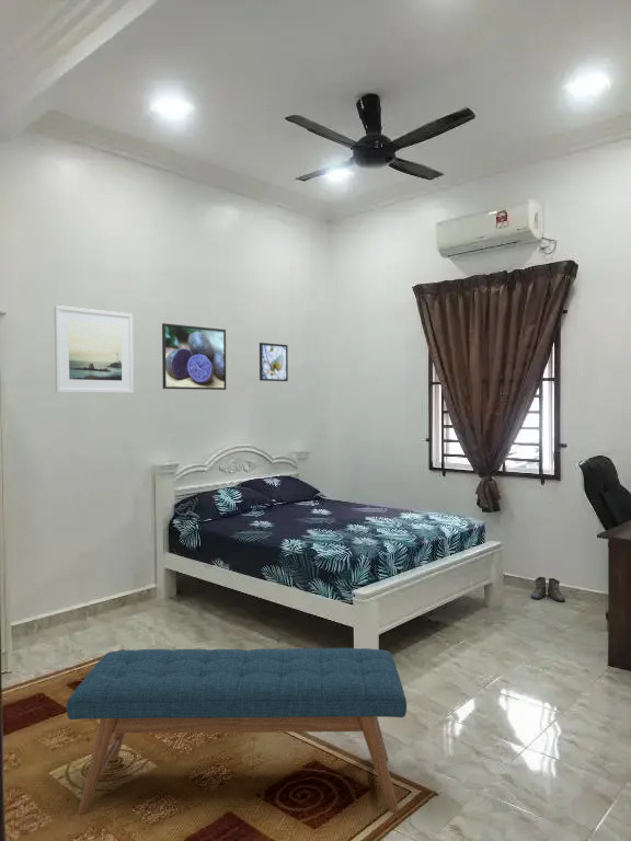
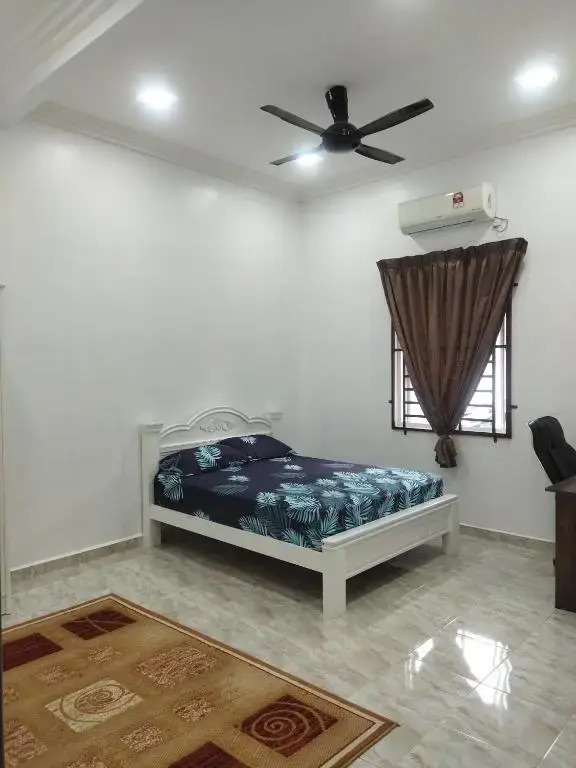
- boots (546, 588)
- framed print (273, 361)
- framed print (95, 352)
- bench (243, 723)
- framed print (195, 357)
